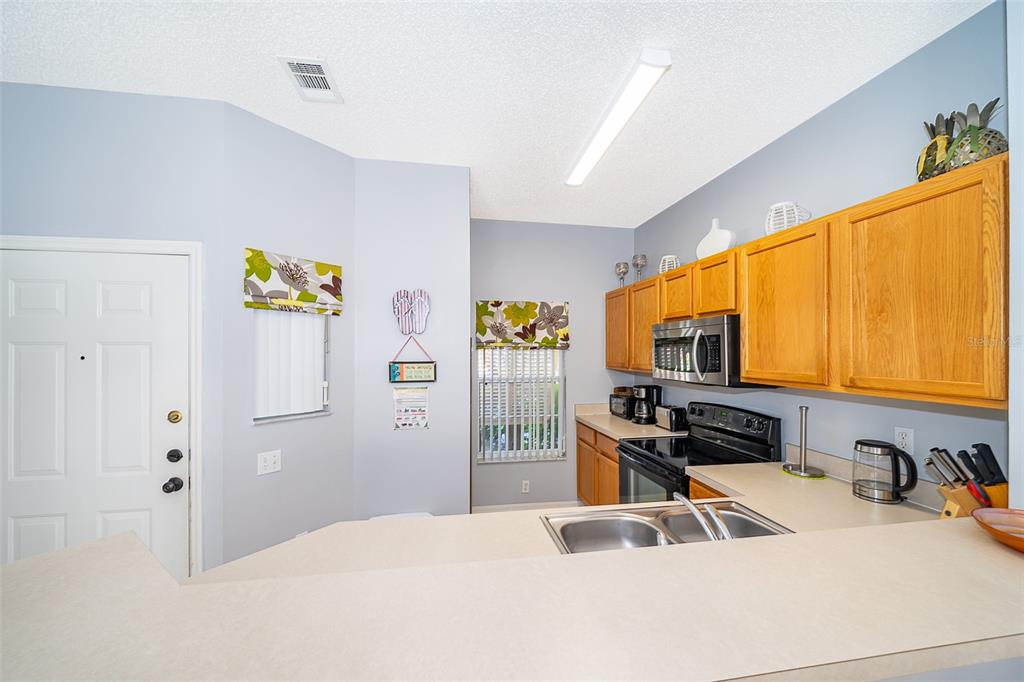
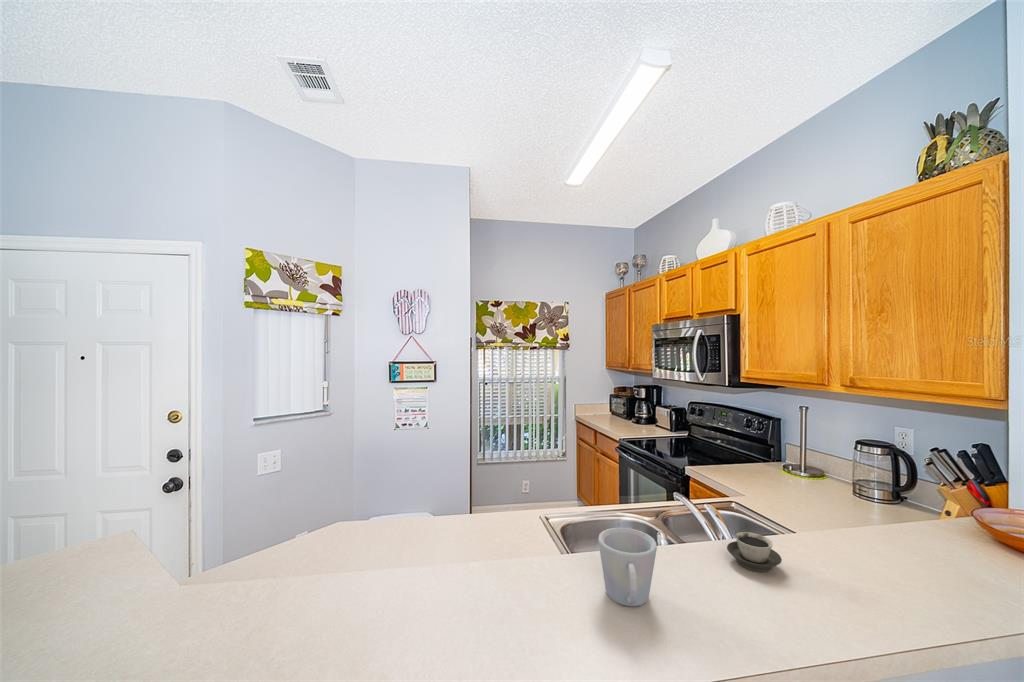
+ cup (753, 551)
+ mug (628, 573)
